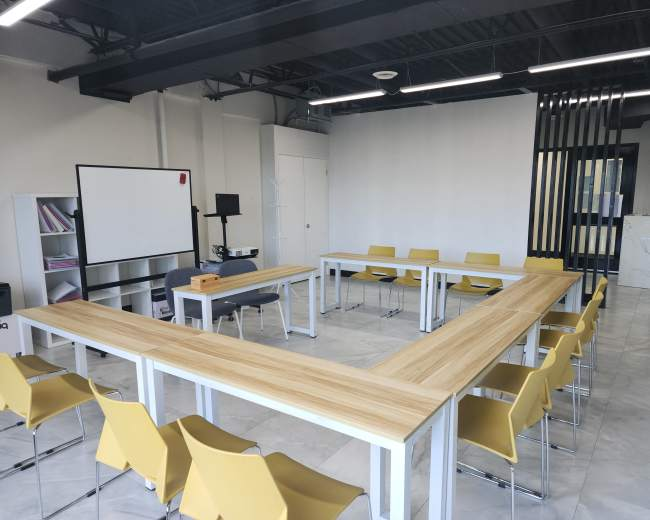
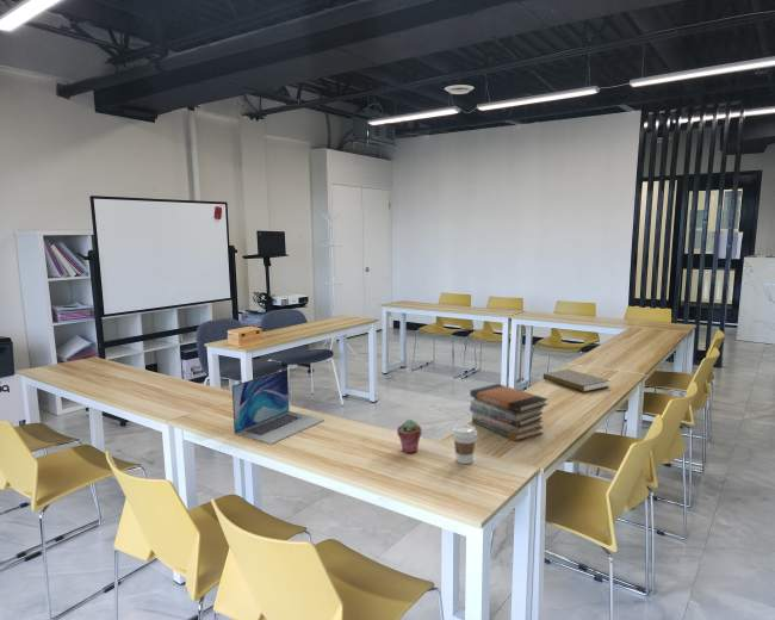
+ book (575, 379)
+ potted succulent (409, 434)
+ laptop (279, 403)
+ book stack (506, 410)
+ coffee cup (464, 444)
